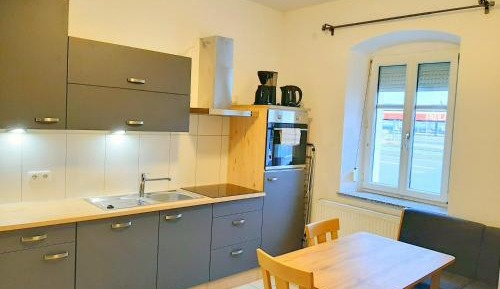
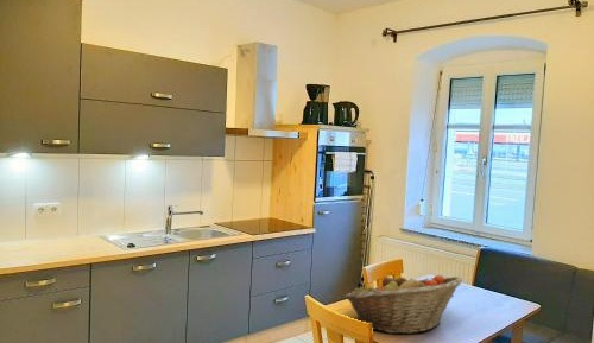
+ fruit basket (403, 297)
